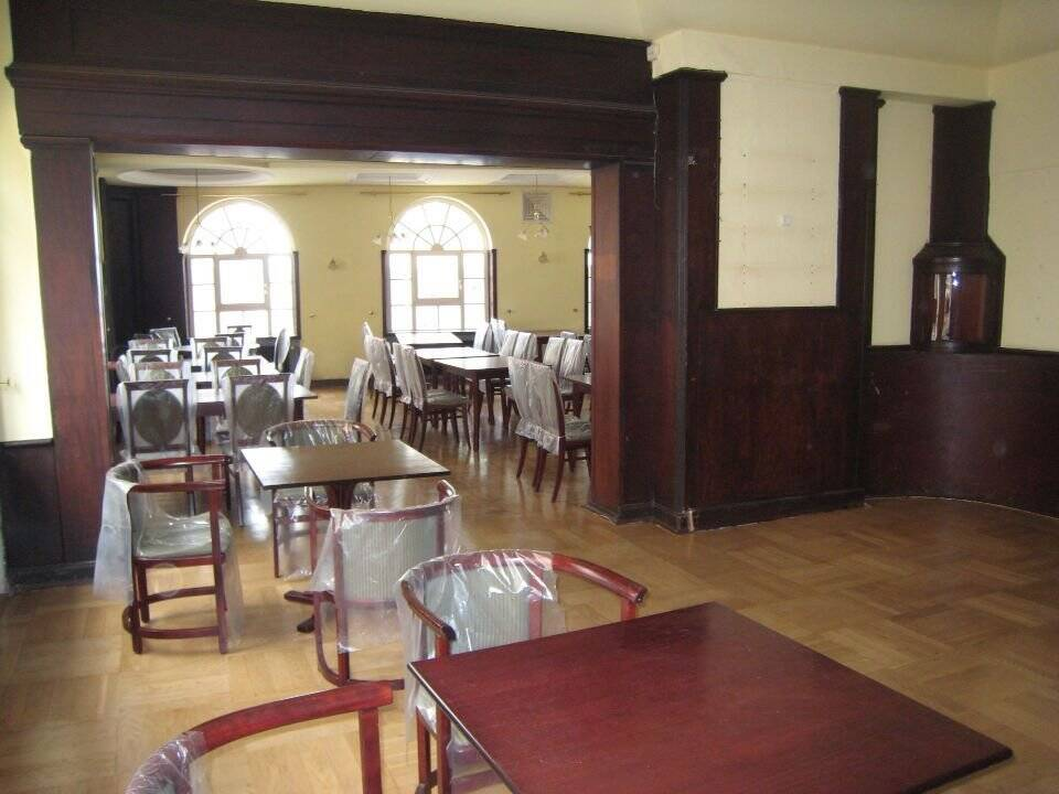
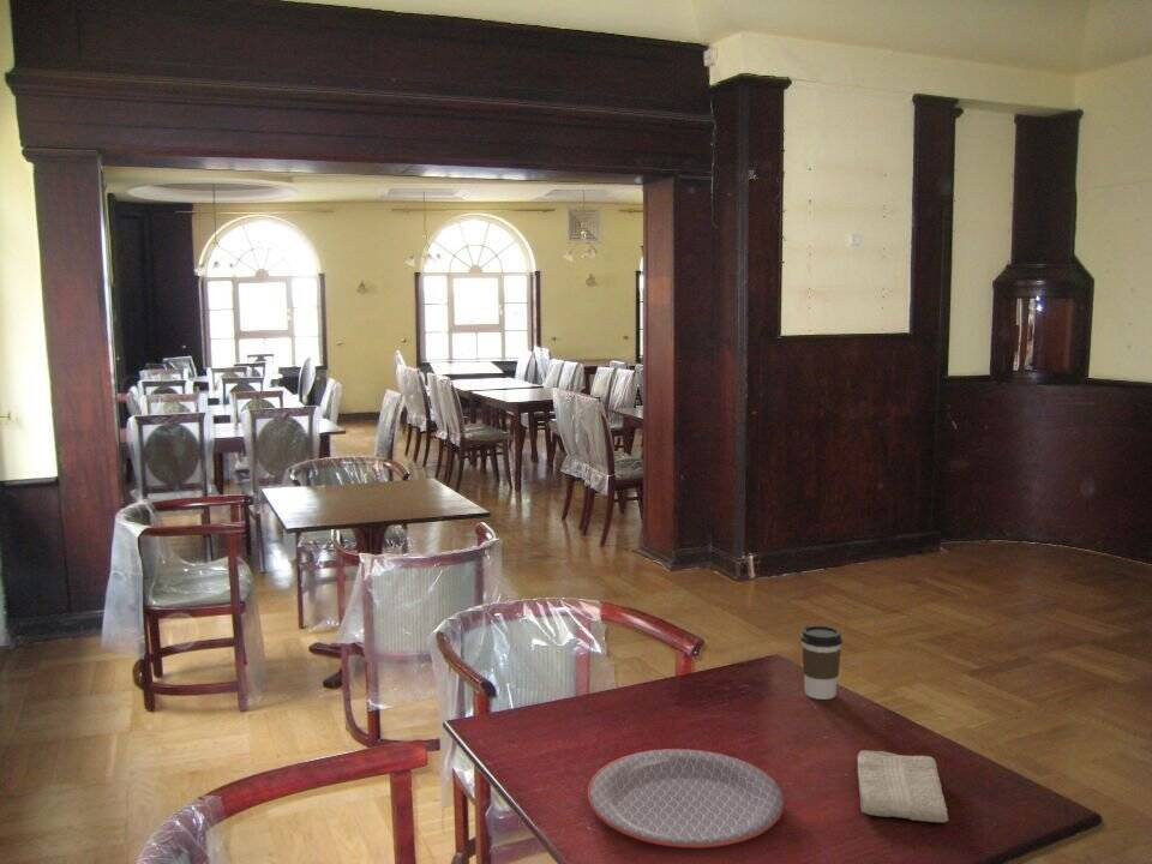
+ washcloth (899, 782)
+ coffee cup (821, 662)
+ plate (684, 799)
